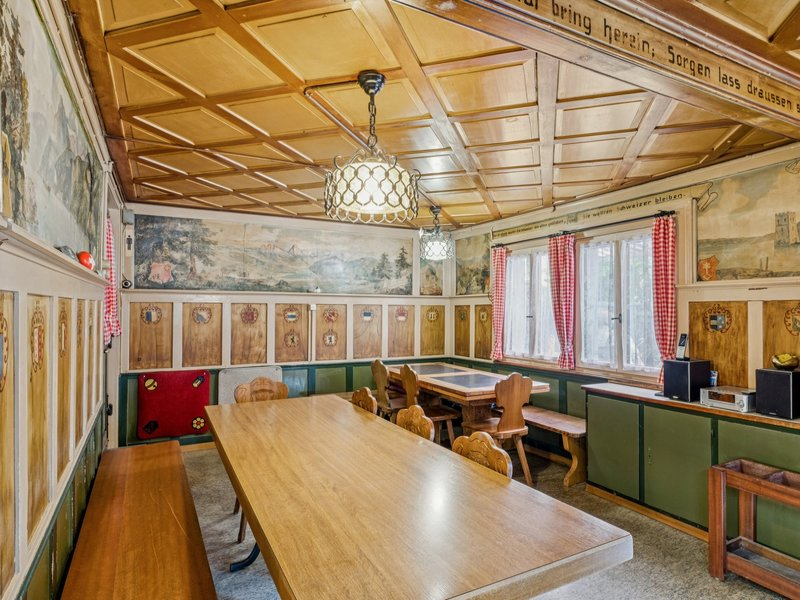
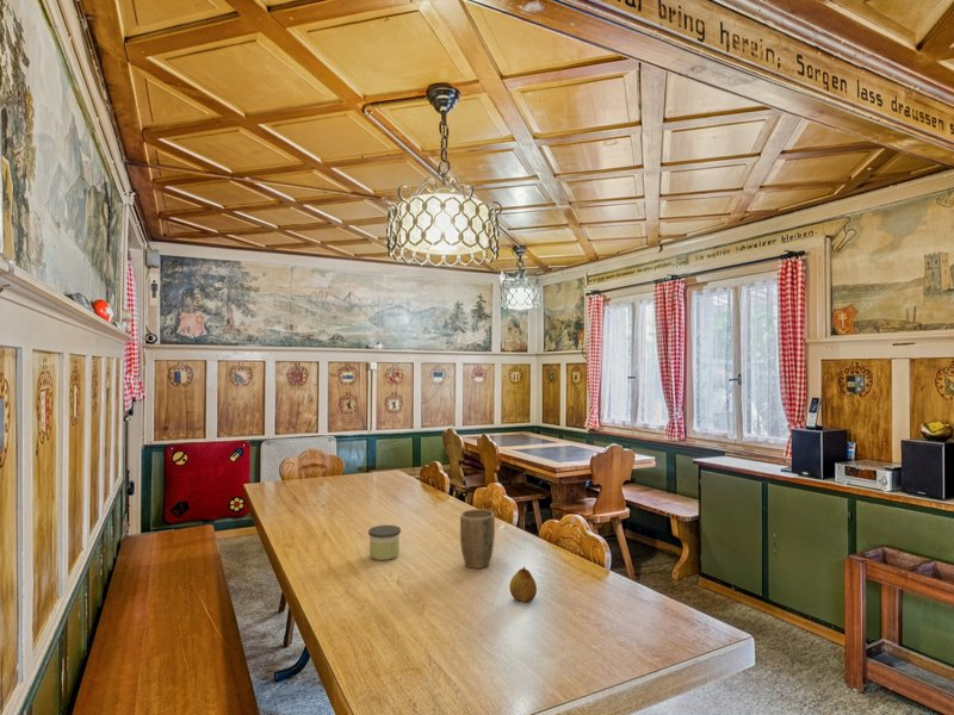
+ plant pot (477, 539)
+ candle (384, 542)
+ fruit (522, 580)
